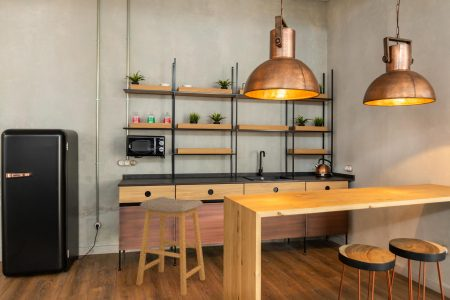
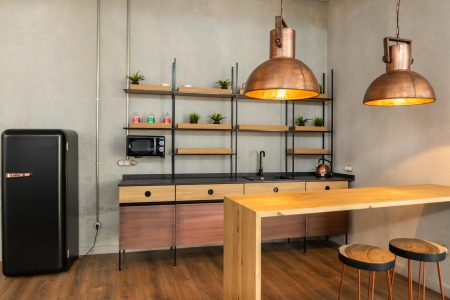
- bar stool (171, 241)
